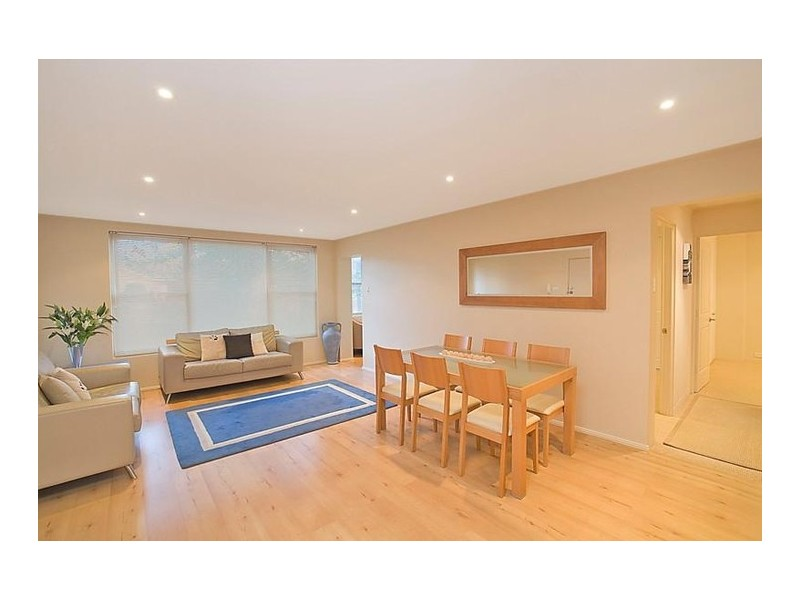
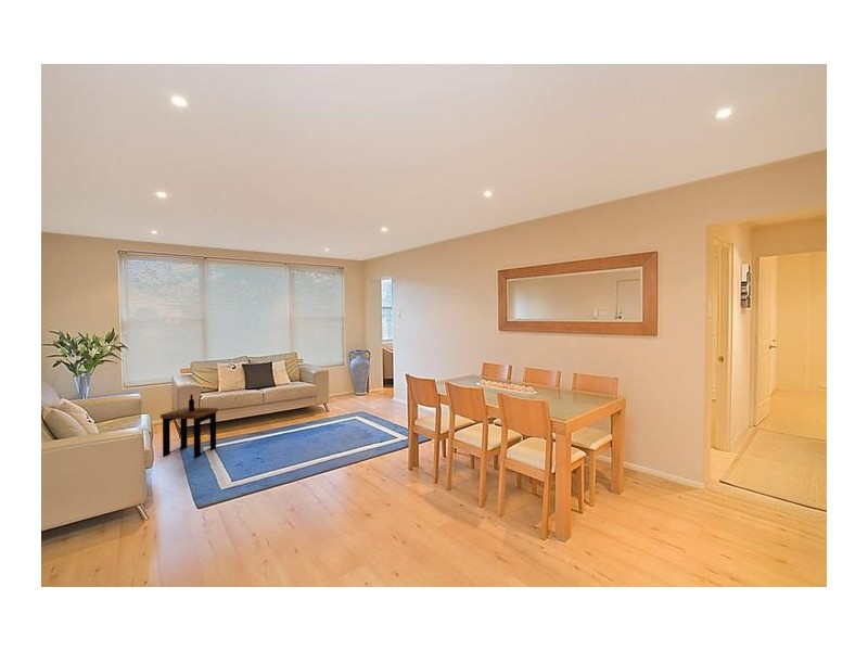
+ side table (186, 423)
